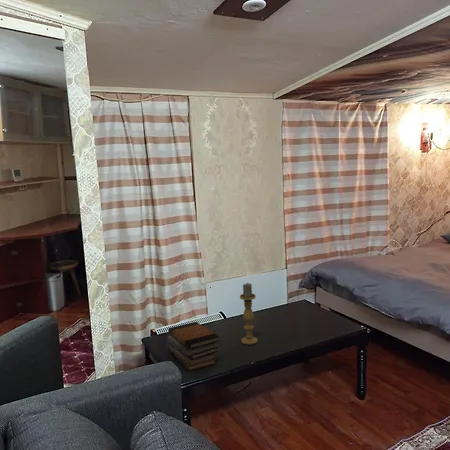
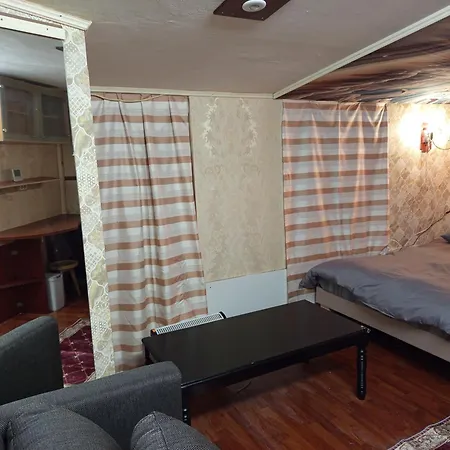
- candle holder (248, 312)
- book stack (192, 344)
